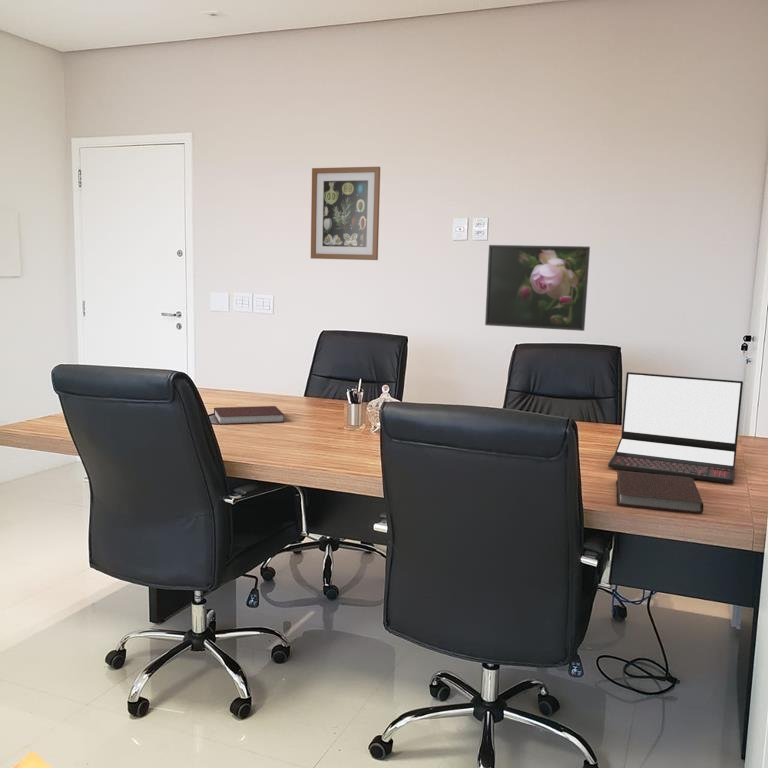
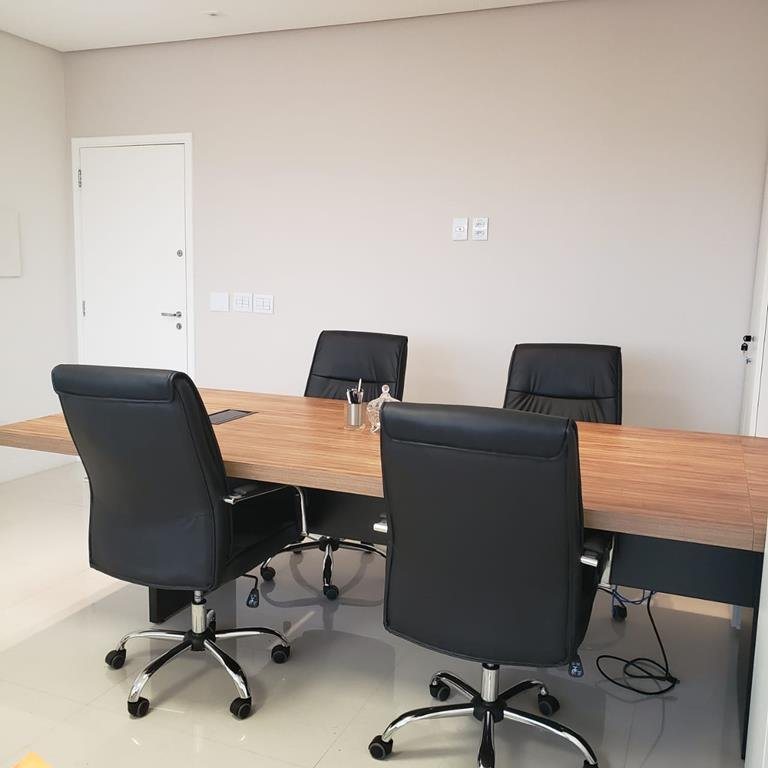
- laptop (676, 424)
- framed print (536, 287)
- notebook (248, 414)
- wall art (344, 213)
- notebook (656, 490)
